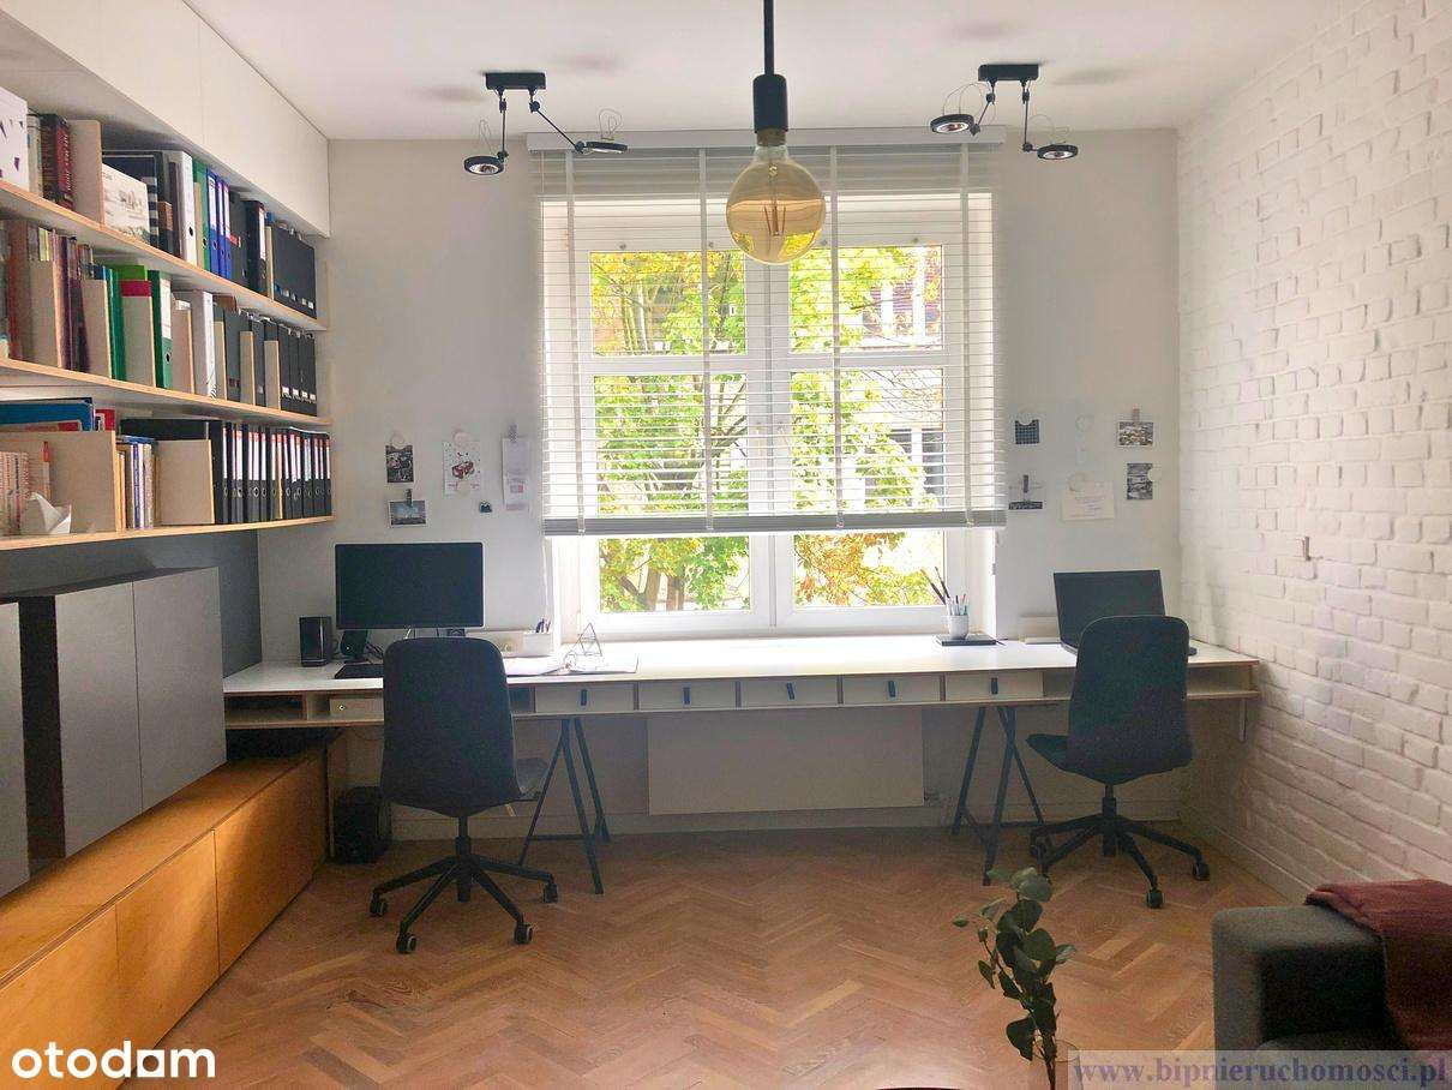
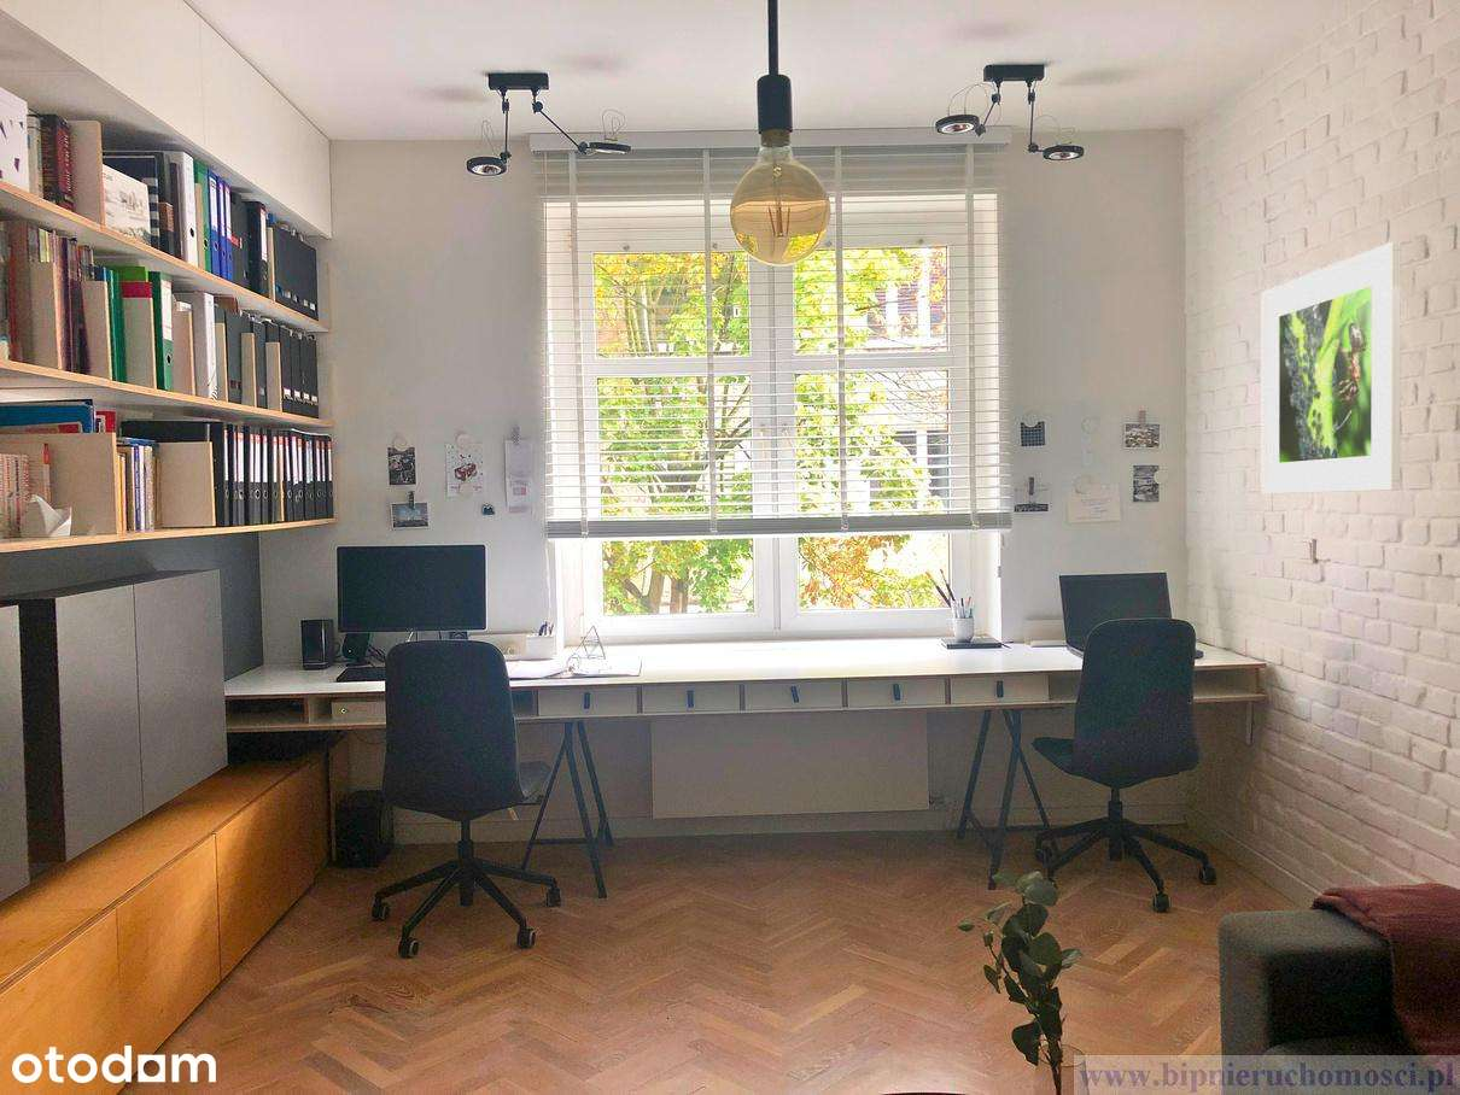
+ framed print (1324, 380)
